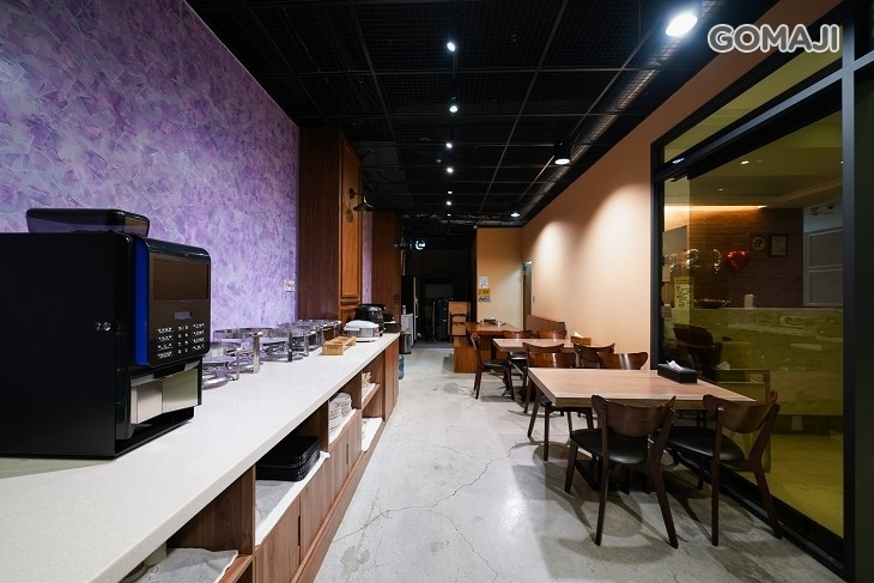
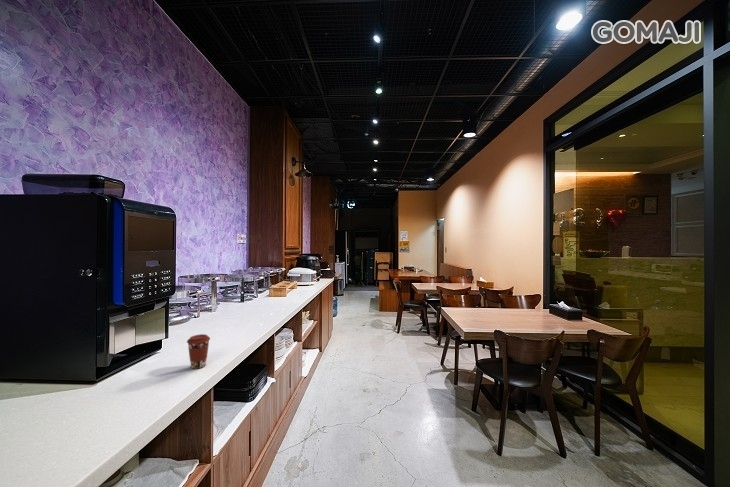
+ coffee cup (198, 351)
